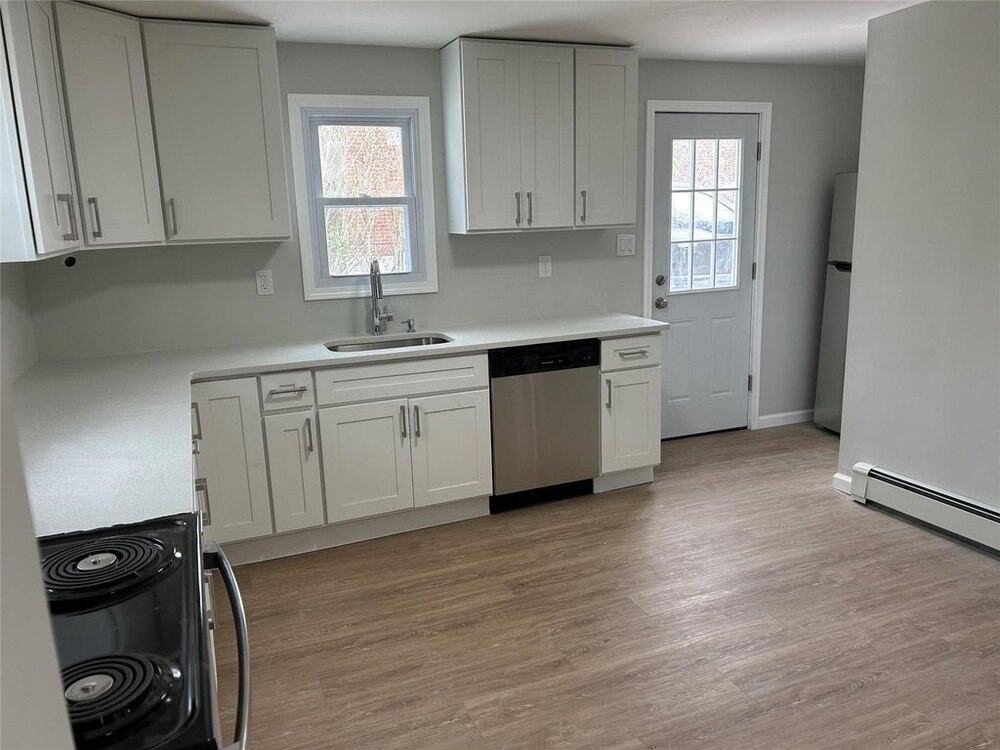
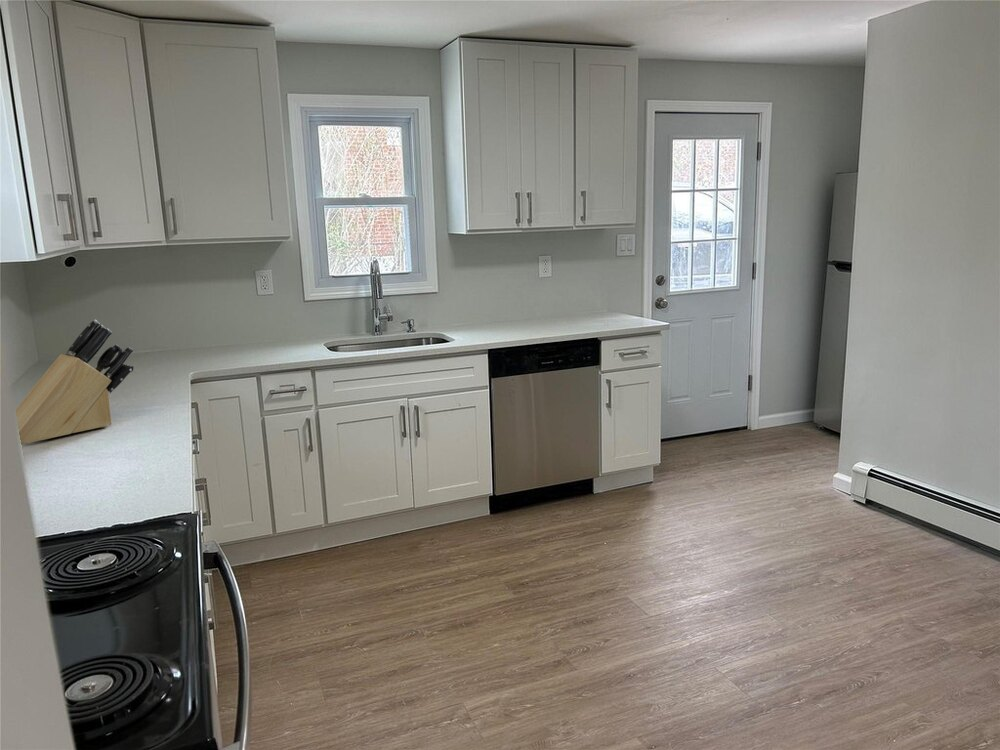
+ knife block (68, 378)
